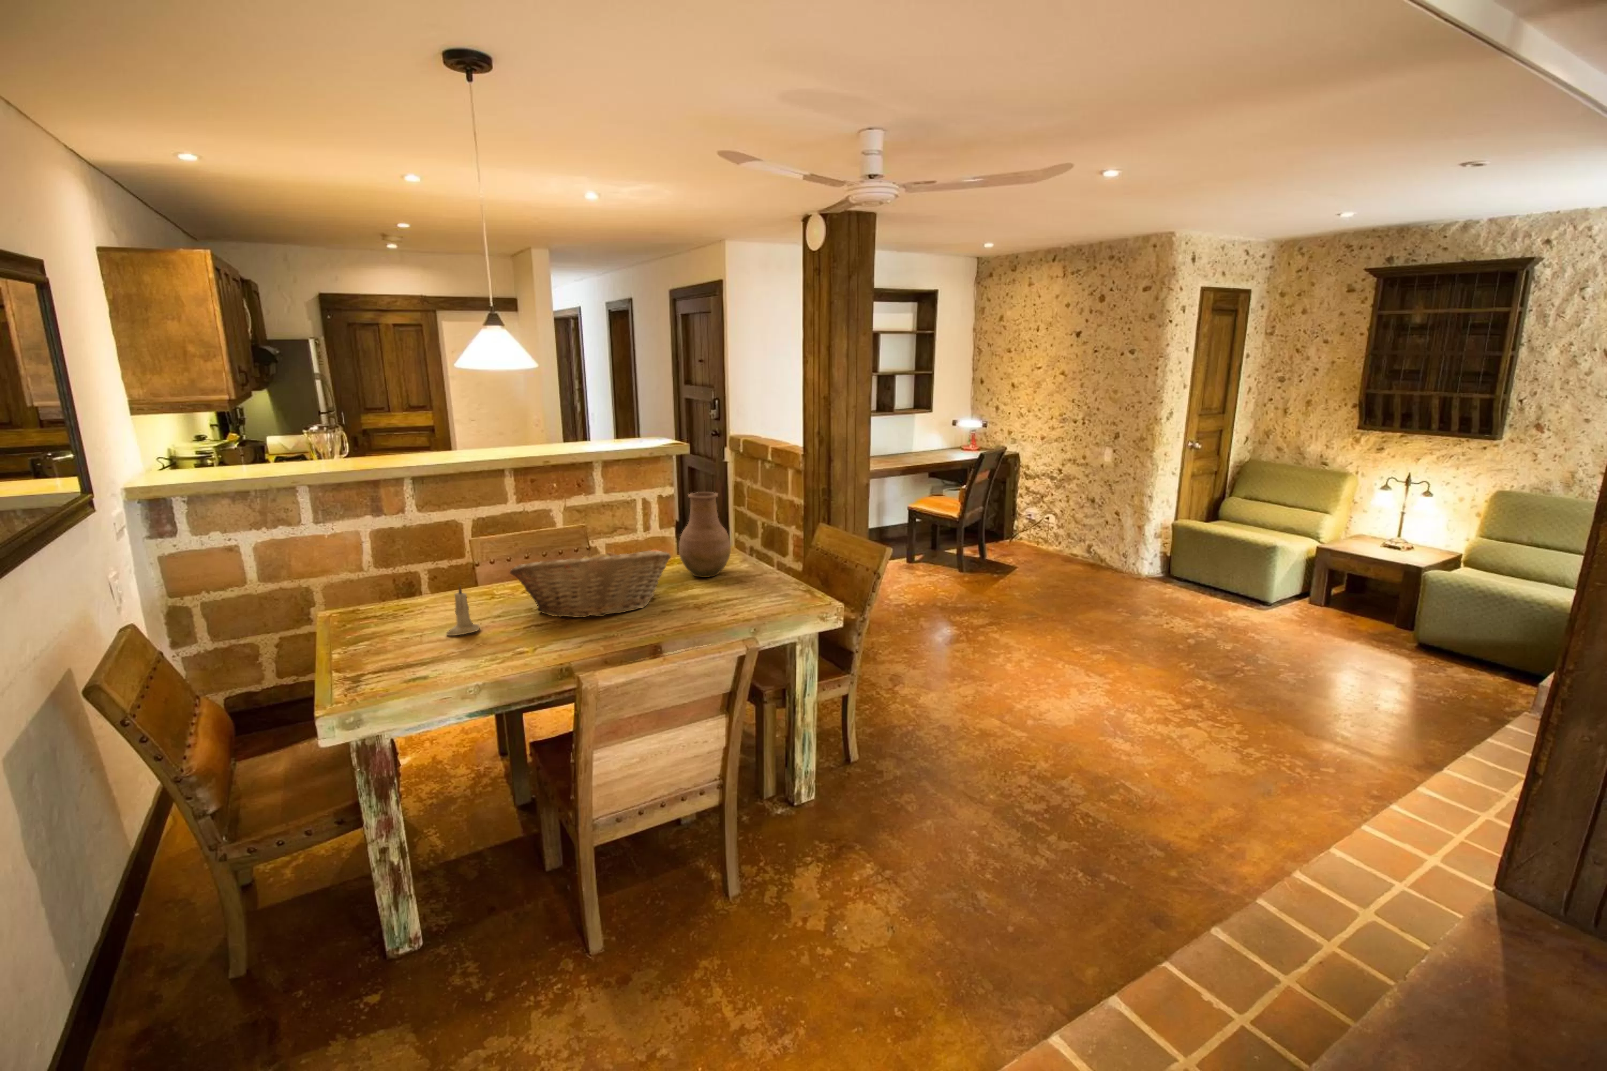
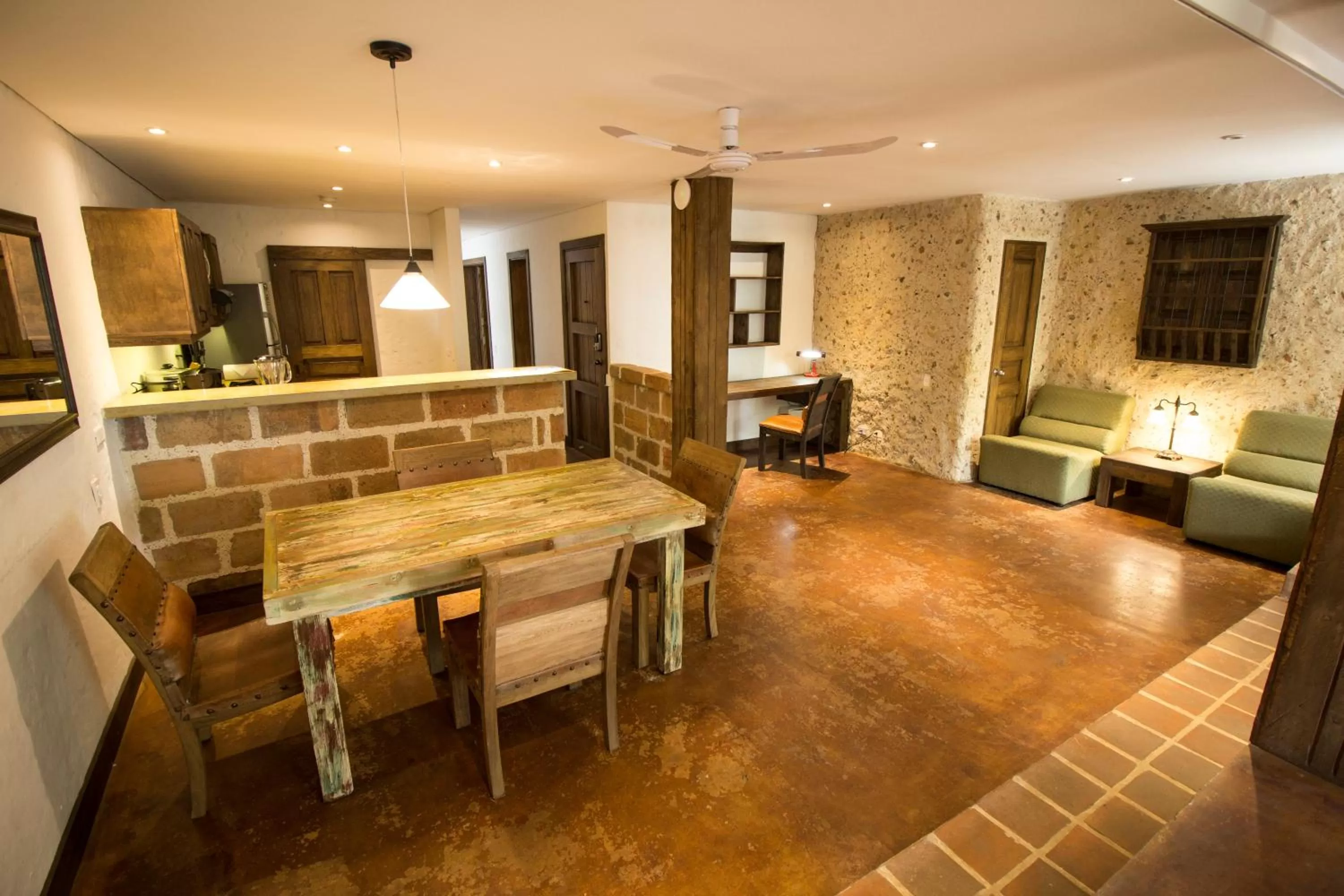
- fruit basket (593, 575)
- vase (704, 534)
- candle (460, 607)
